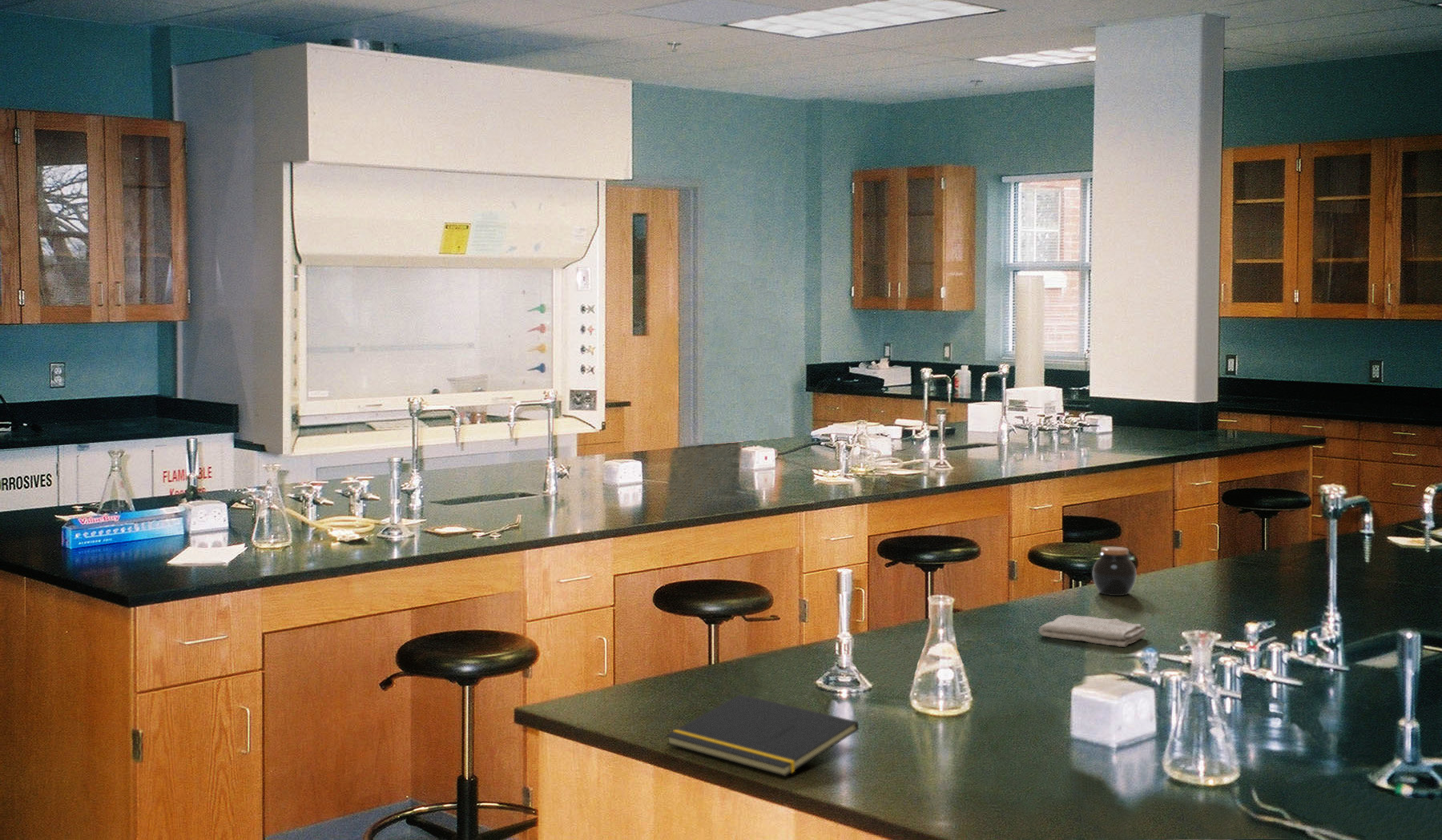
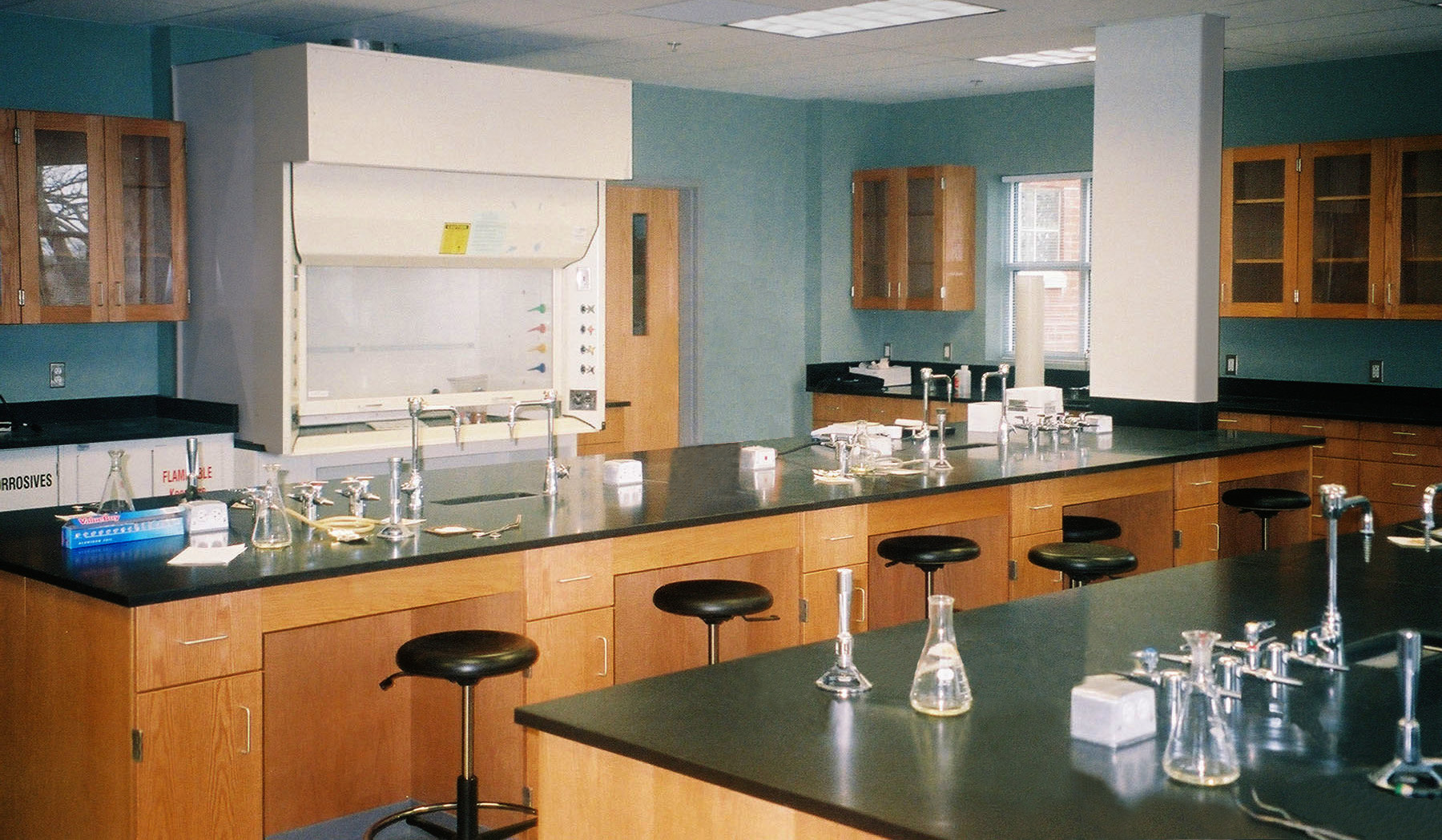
- notepad (761, 733)
- jar (1114, 571)
- washcloth (1092, 629)
